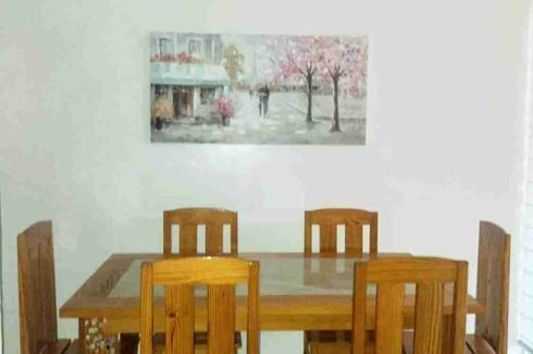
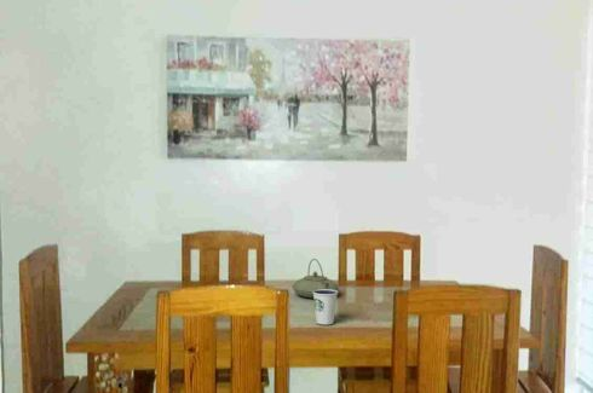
+ teapot (316, 277)
+ dixie cup (324, 307)
